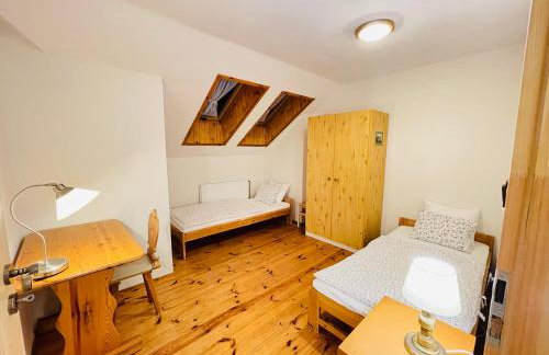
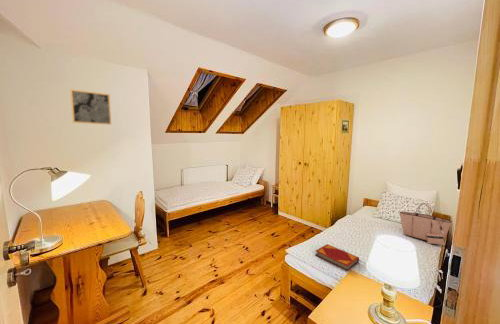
+ tote bag (423, 221)
+ wall art (91, 107)
+ hardback book (336, 256)
